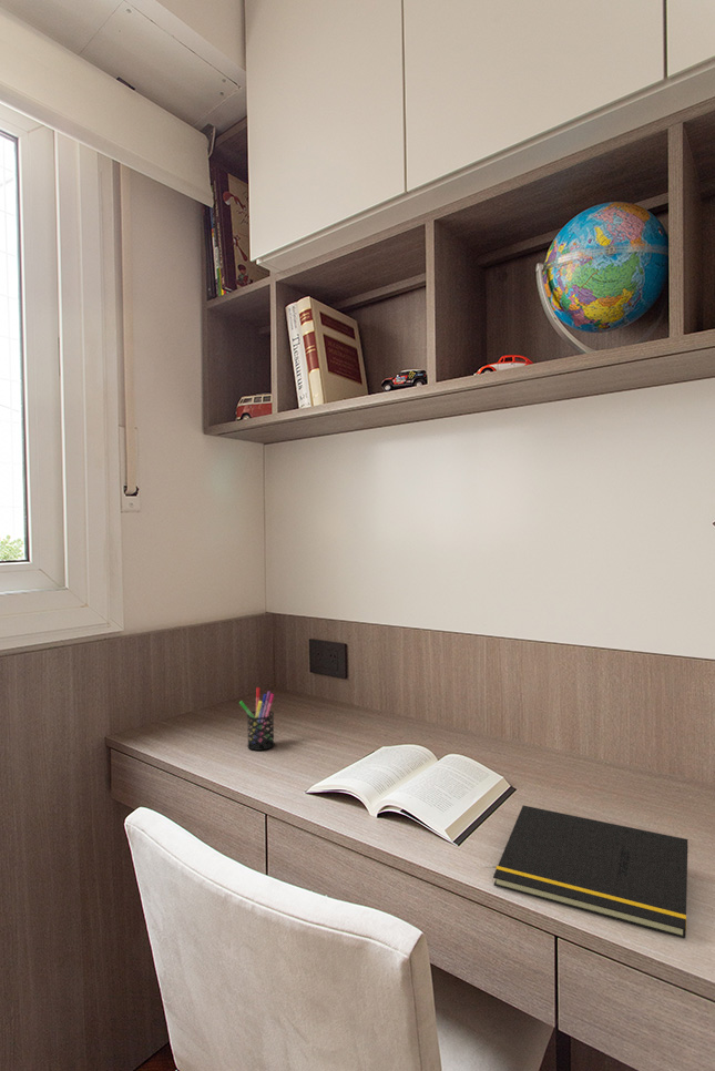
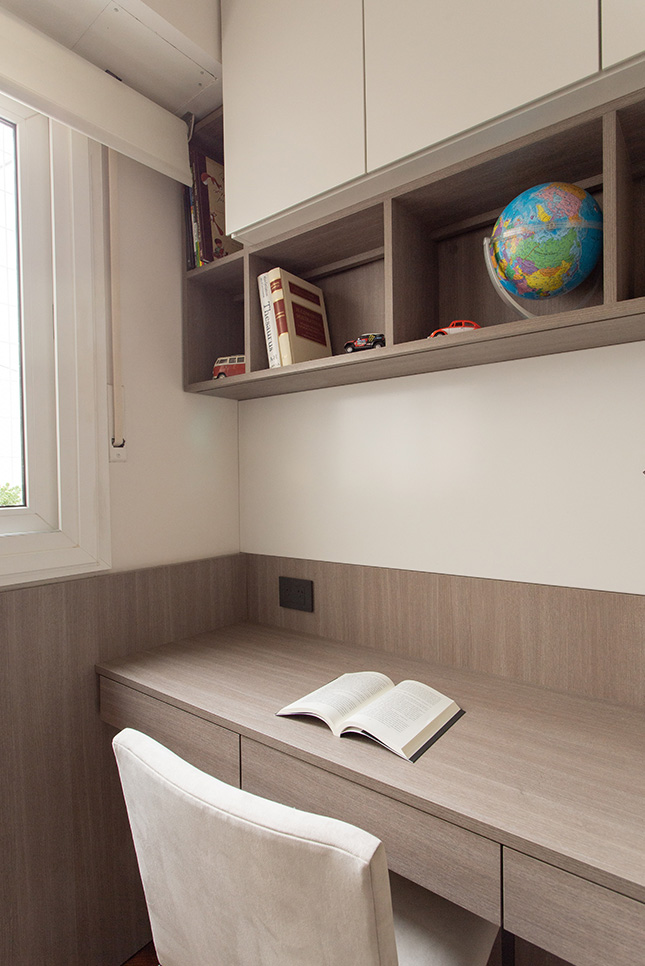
- pen holder (257, 717)
- notepad (592, 861)
